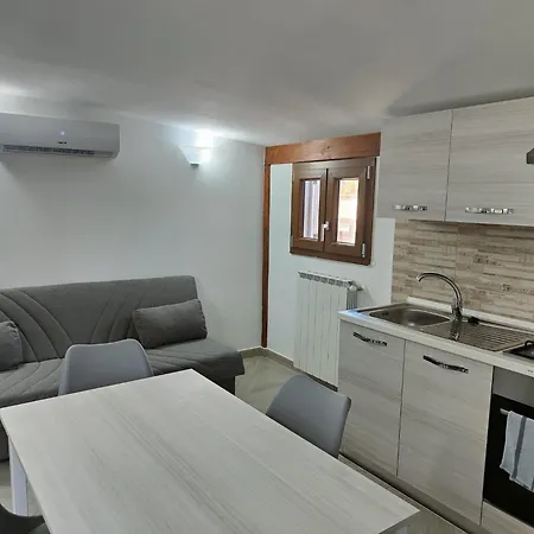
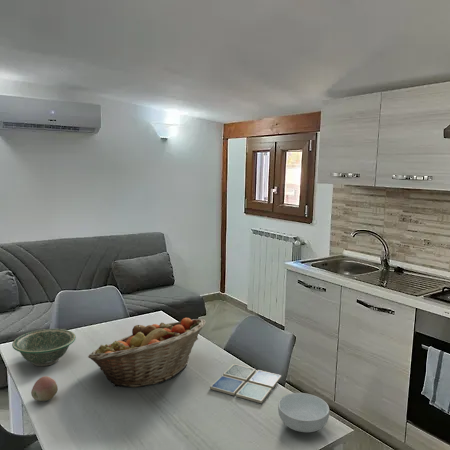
+ fruit basket (150, 346)
+ cereal bowl (303, 415)
+ fruit (44, 388)
+ drink coaster (246, 382)
+ bowl (45, 350)
